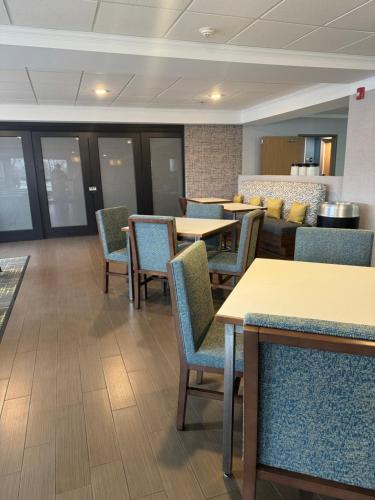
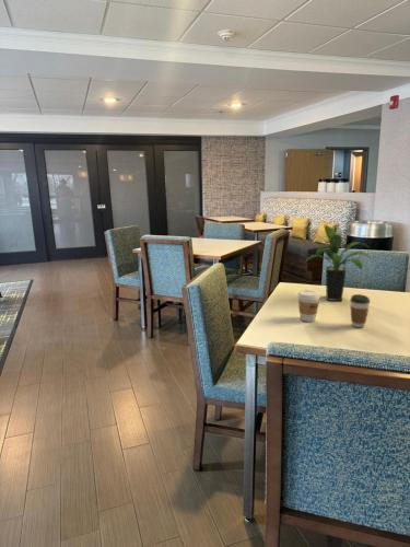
+ potted plant (337, 264)
+ coffee cup (359, 311)
+ coffee cup (308, 305)
